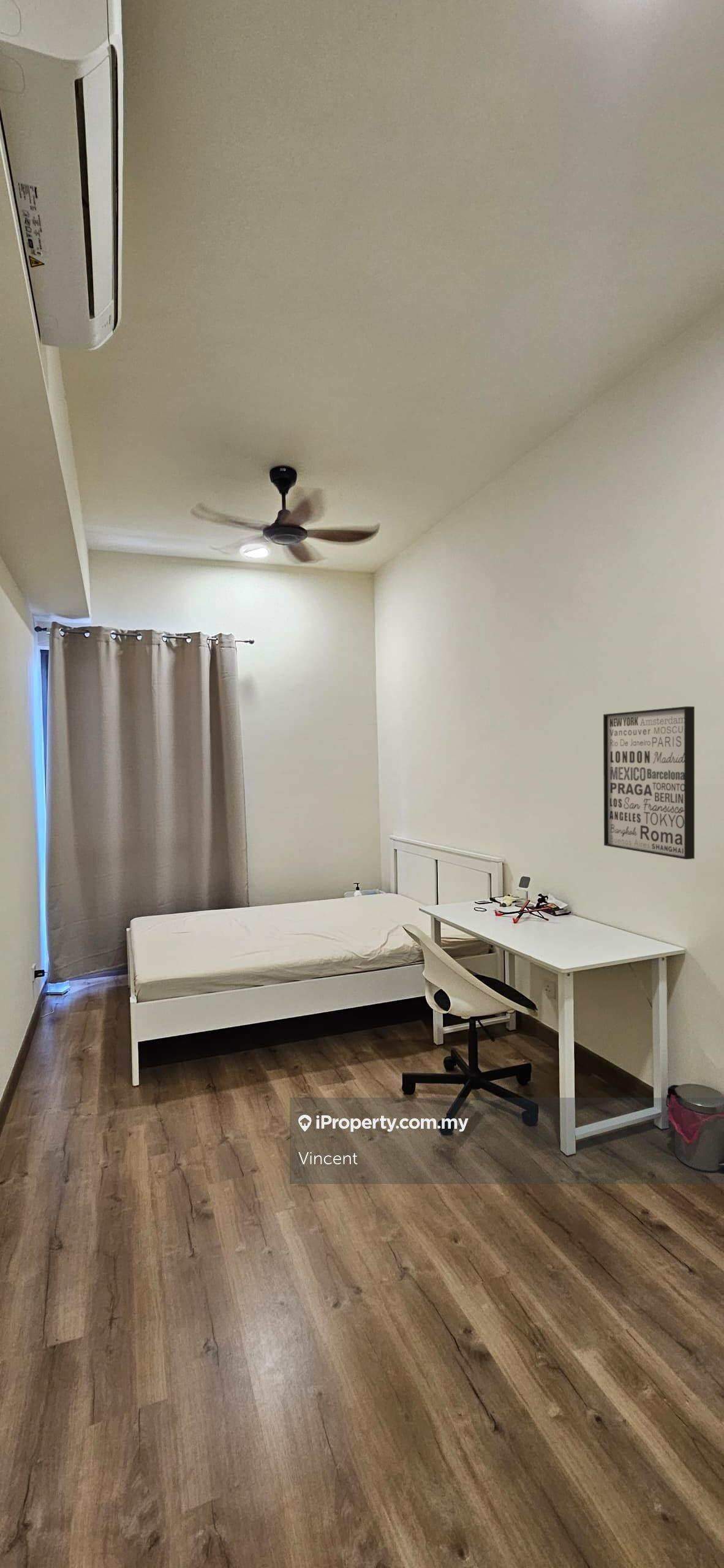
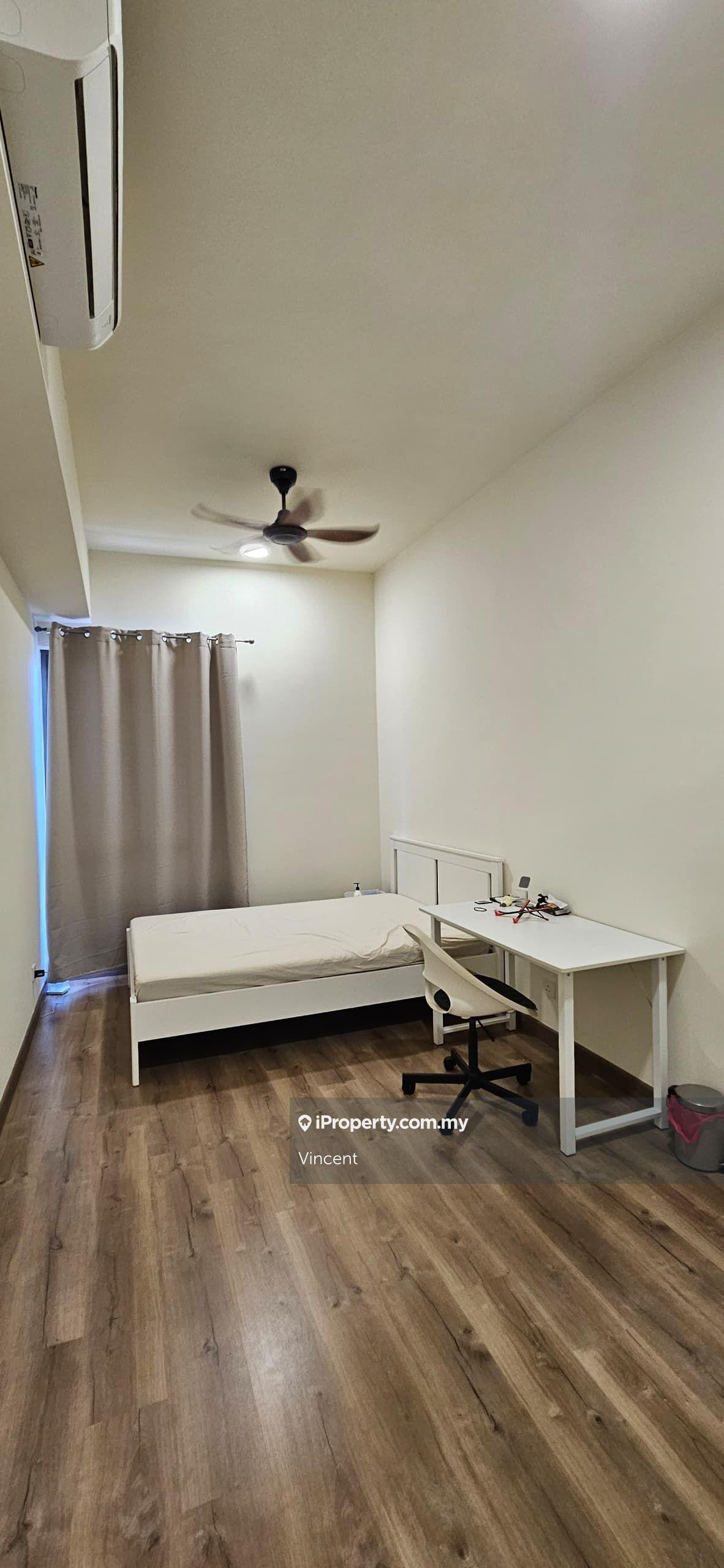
- wall art (646, 781)
